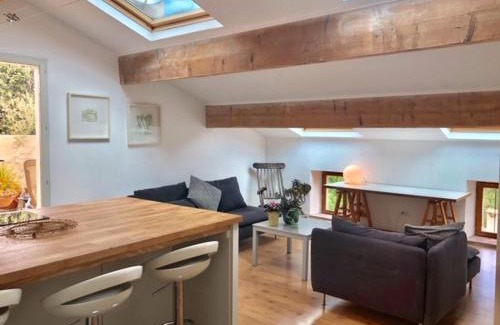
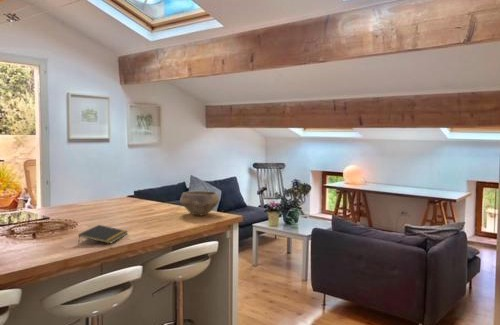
+ bowl (199, 203)
+ notepad (104, 233)
